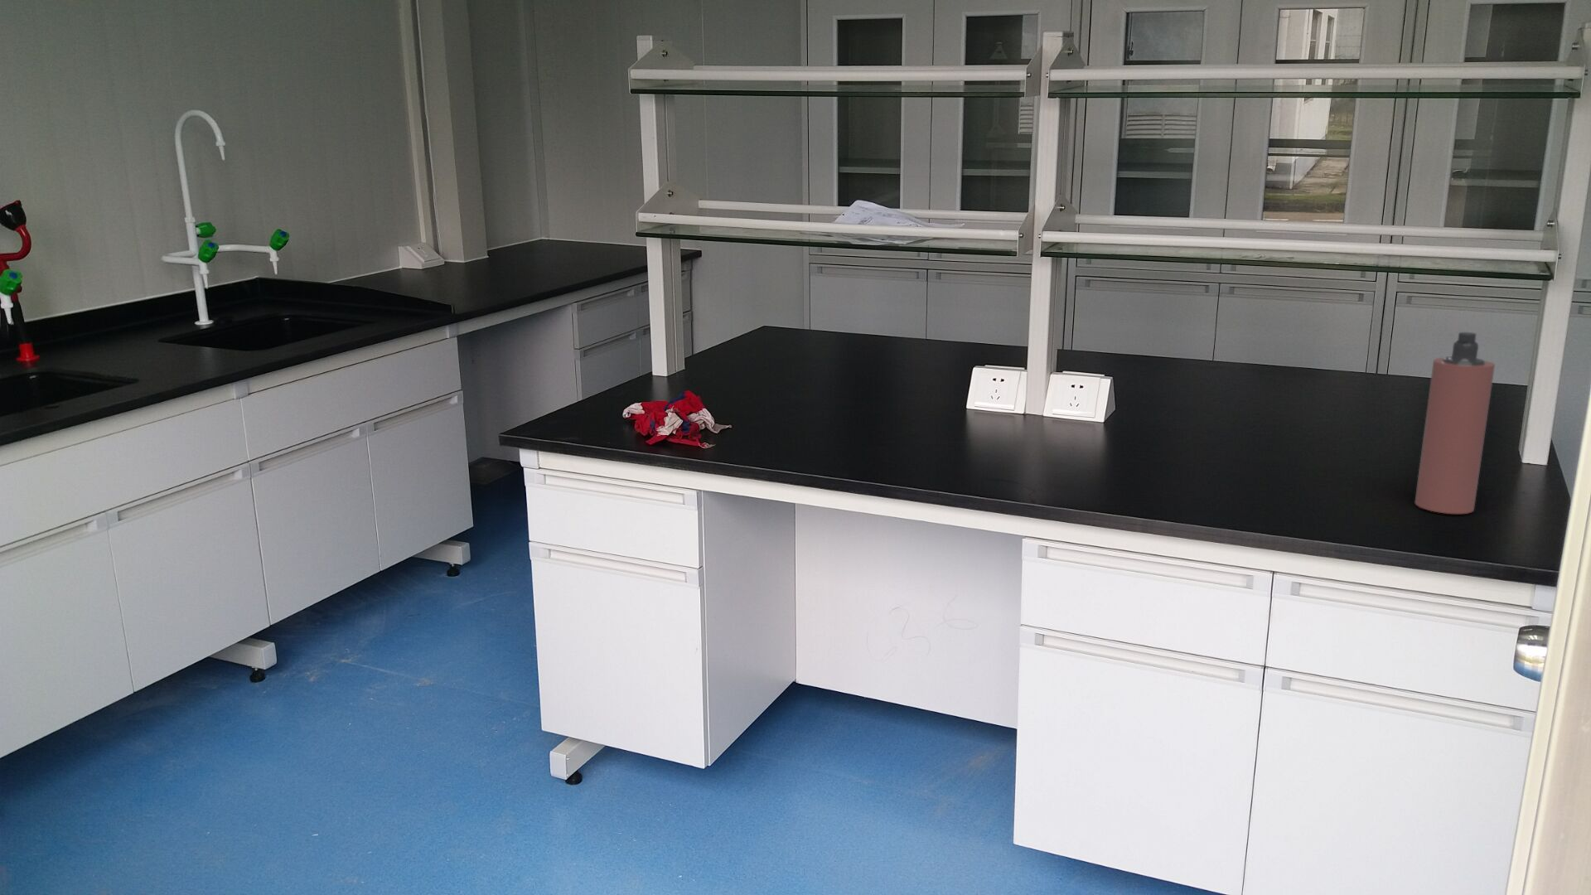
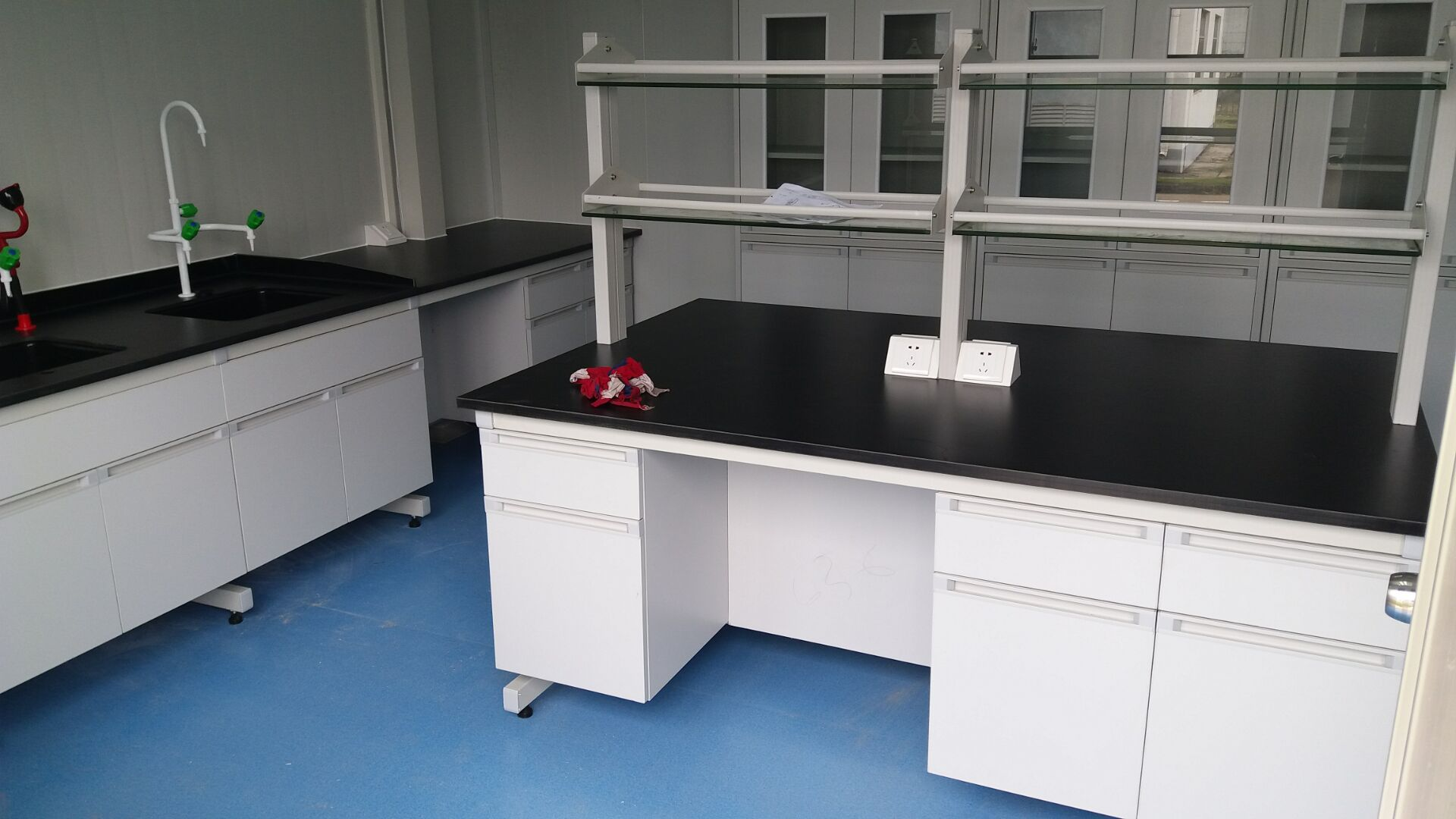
- spray bottle (1456, 421)
